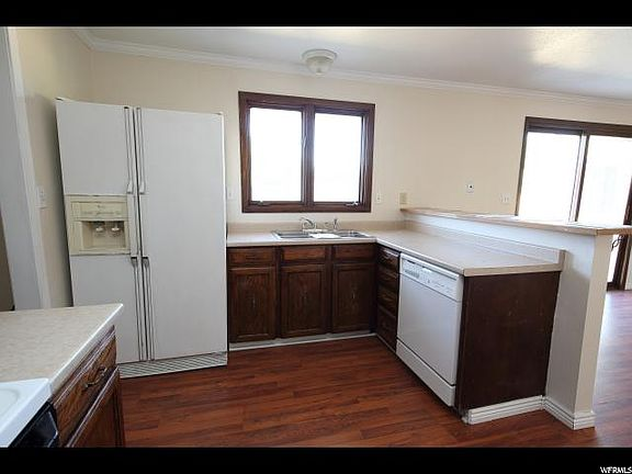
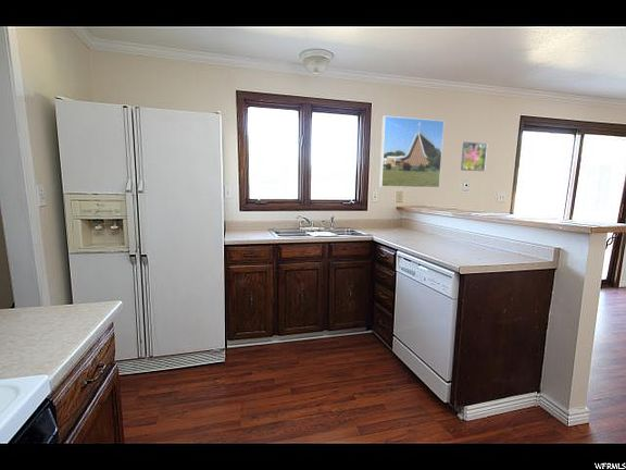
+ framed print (474, 157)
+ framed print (412, 153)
